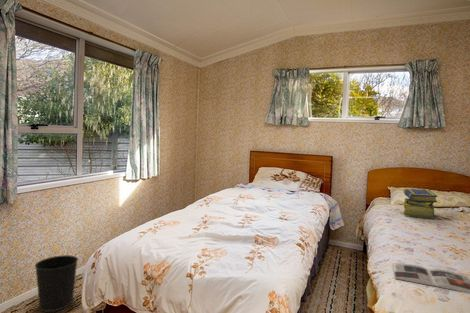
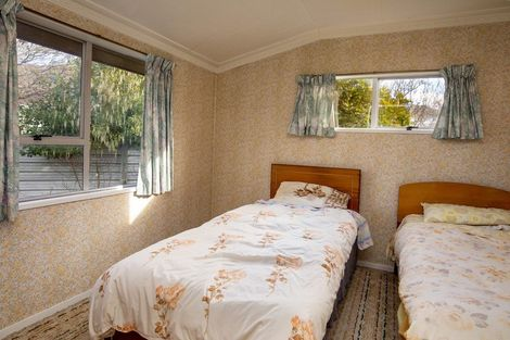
- stack of books (419, 202)
- magazine (431, 276)
- wastebasket (56, 283)
